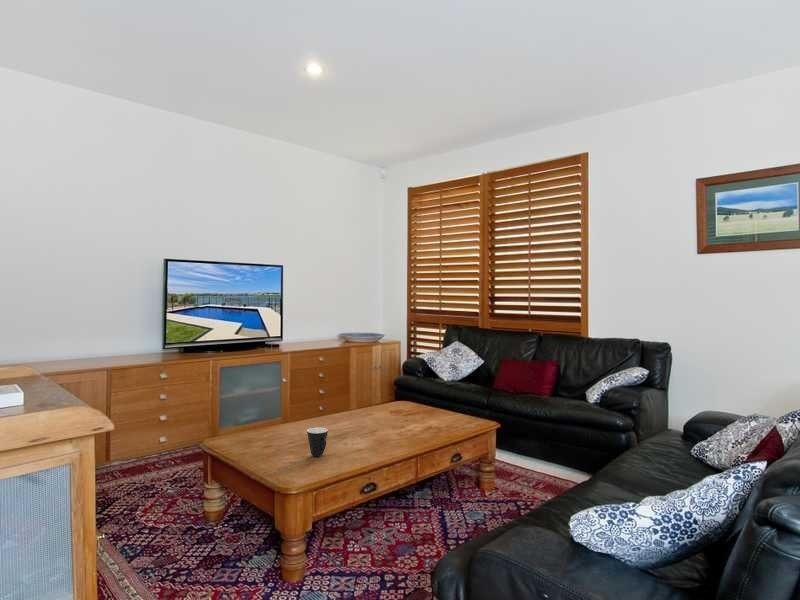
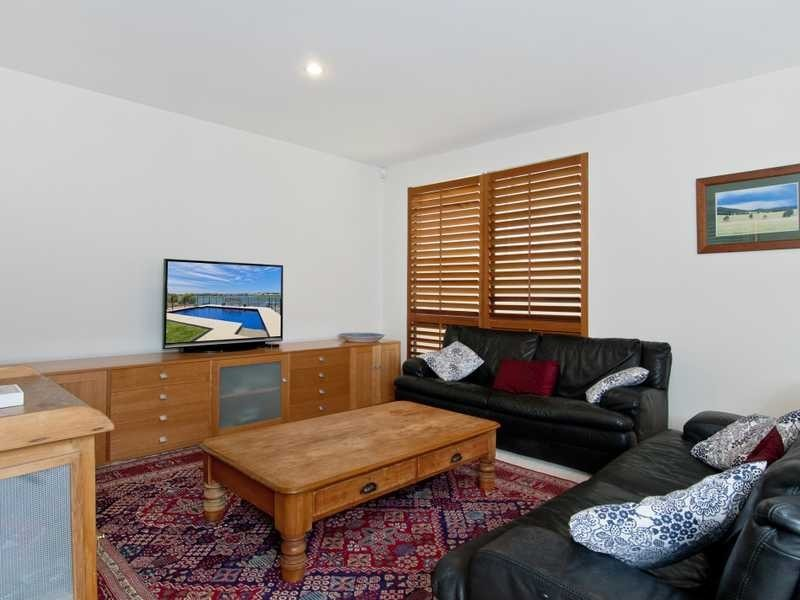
- mug (318, 443)
